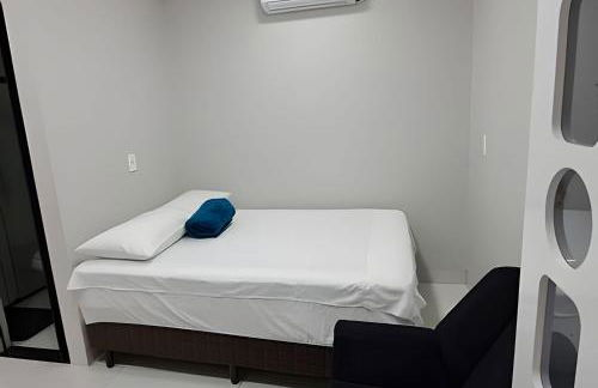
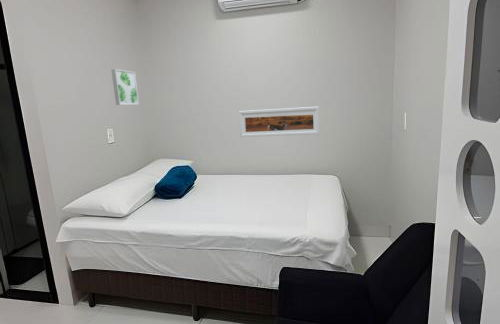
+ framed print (278, 122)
+ wall art (125, 87)
